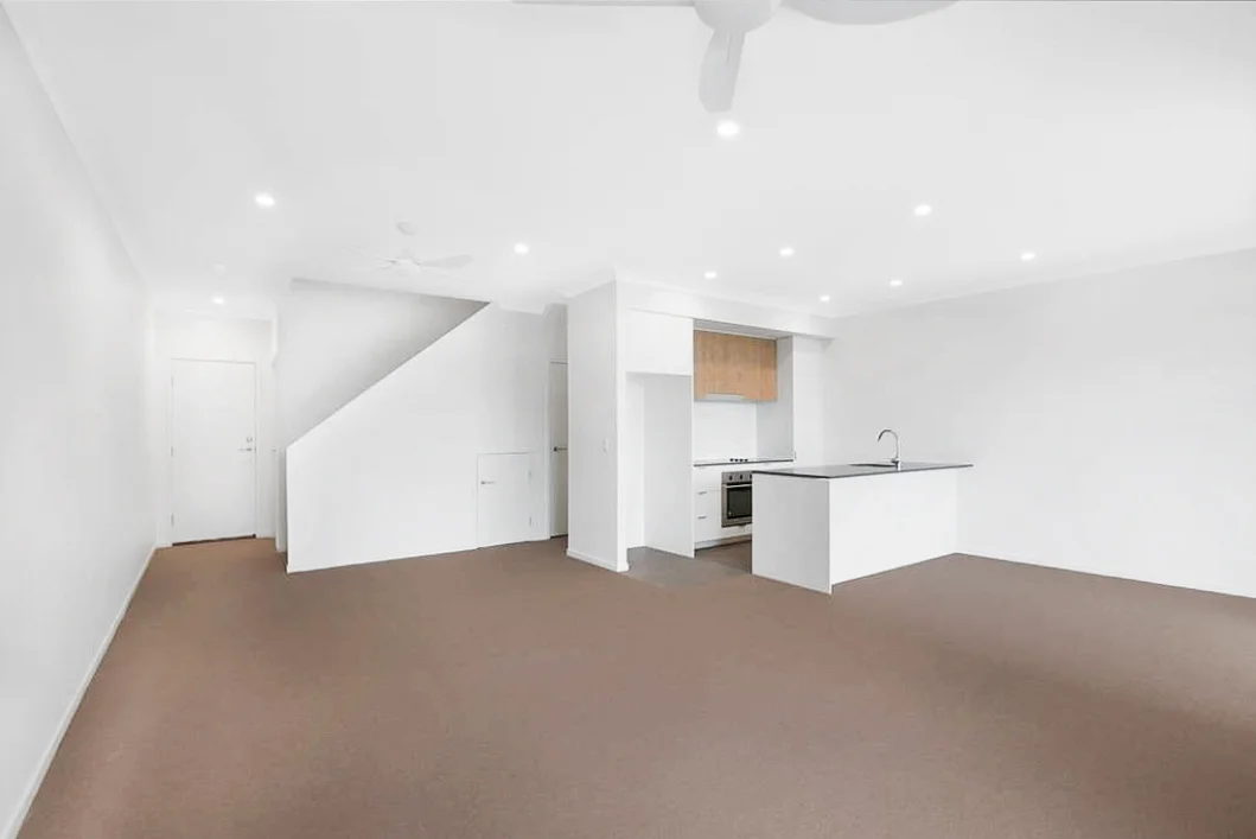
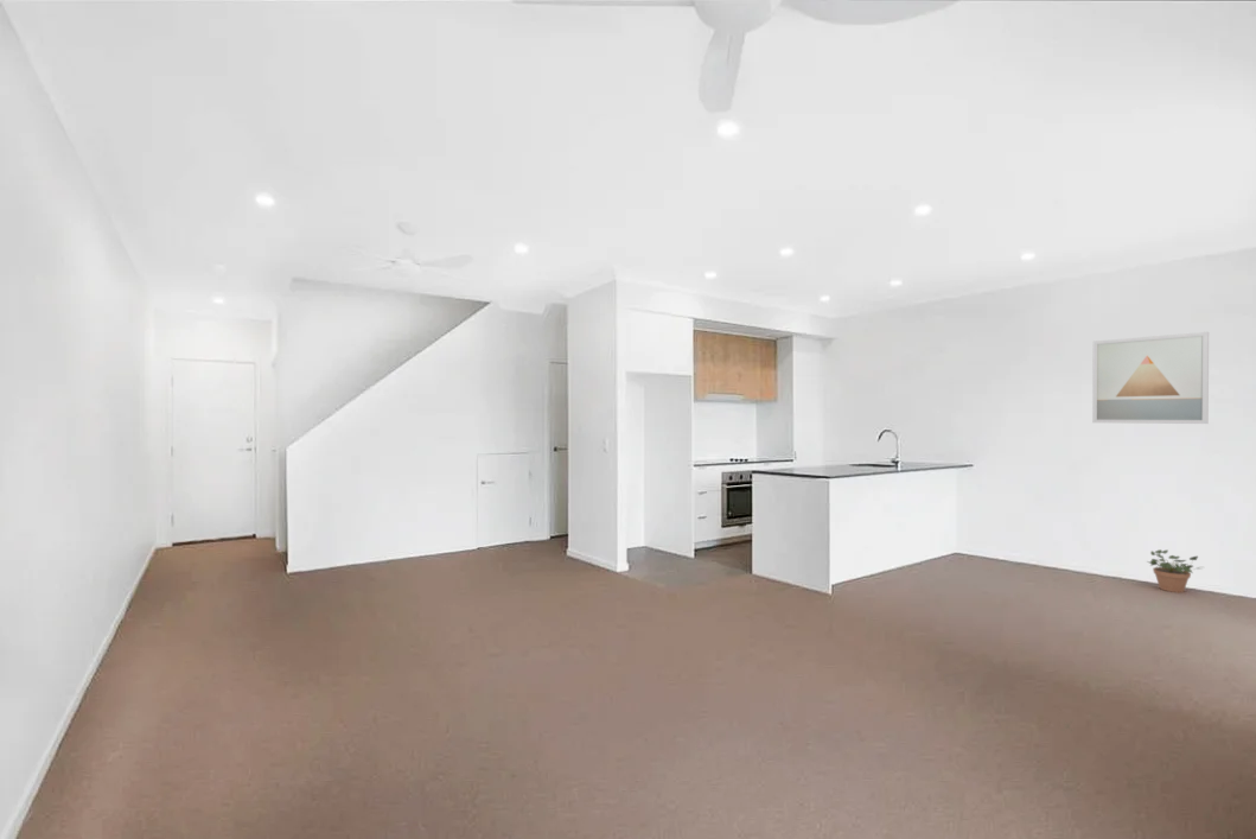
+ potted plant (1175, 571)
+ wall art (1147, 380)
